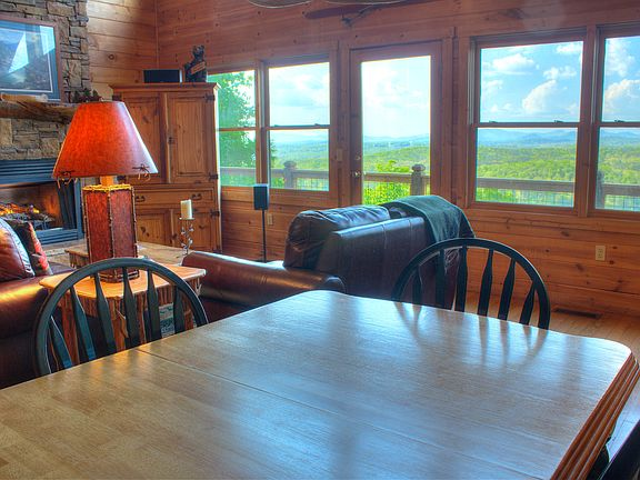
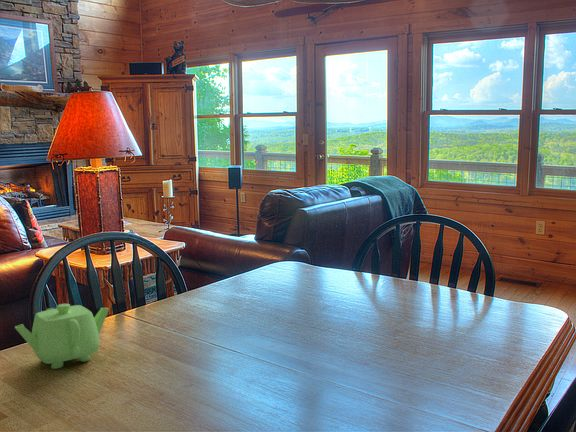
+ teapot (63, 331)
